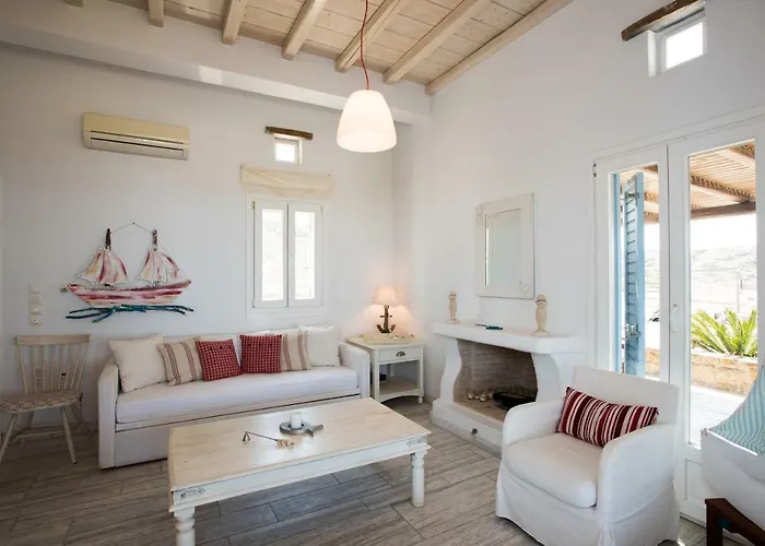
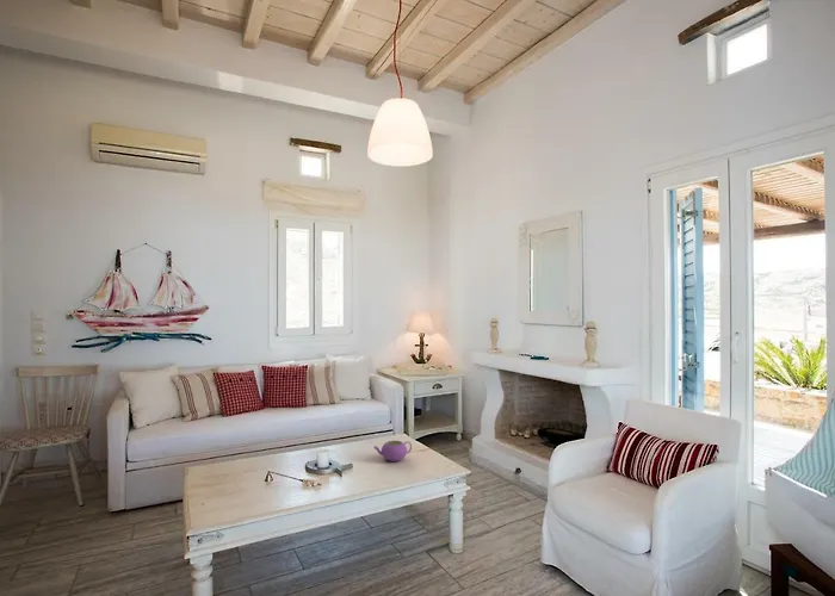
+ teapot (392, 451)
